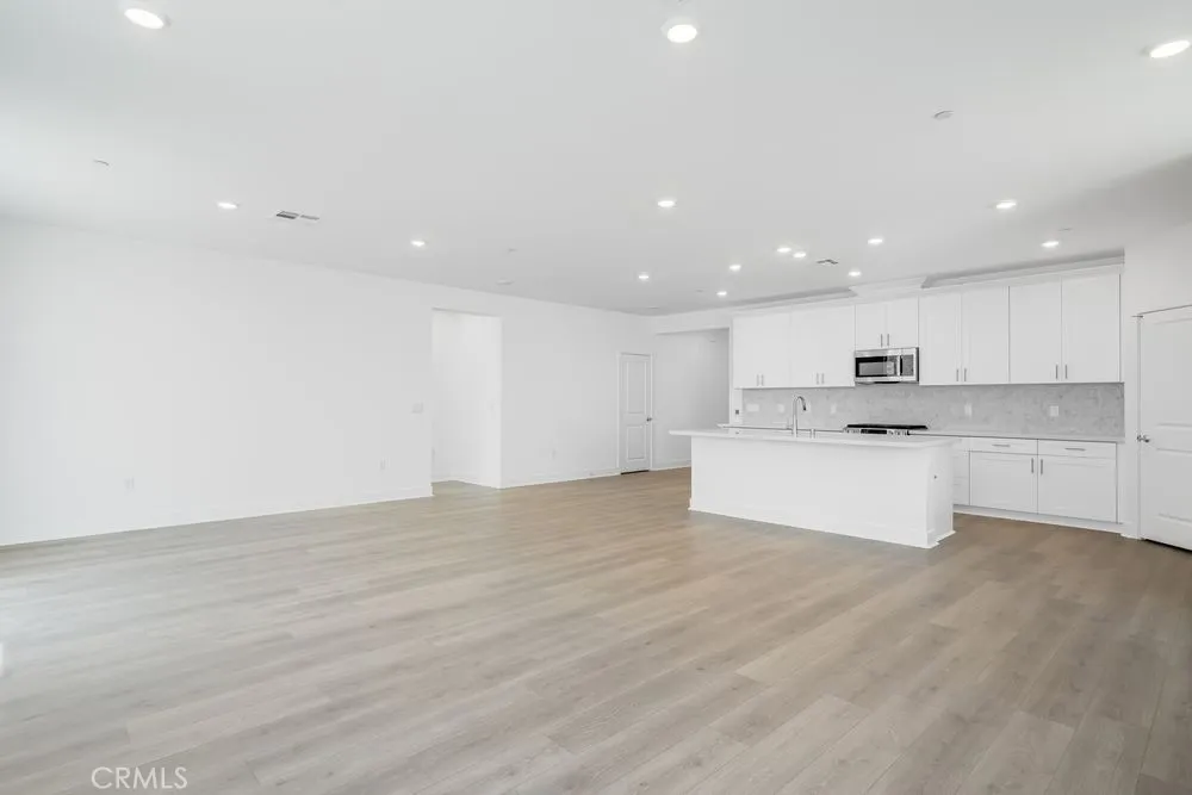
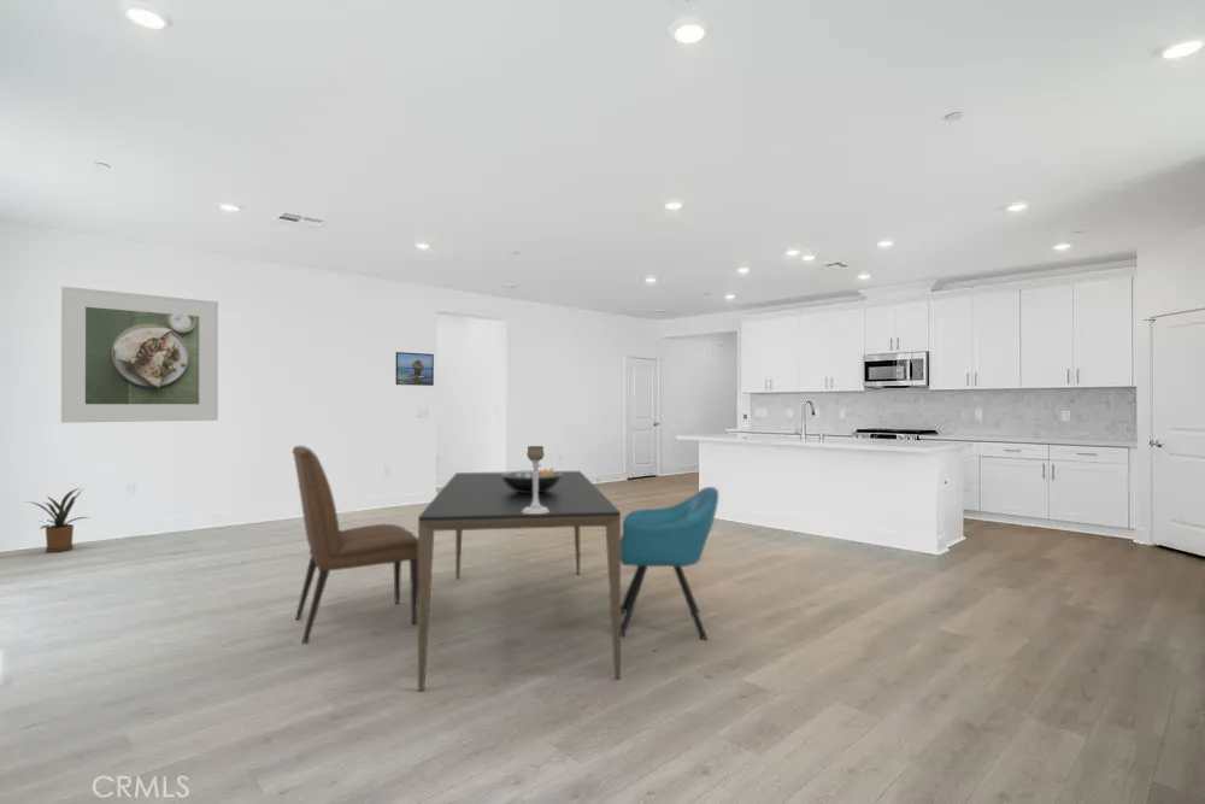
+ fruit bowl (531, 480)
+ chair (357, 533)
+ dining table (519, 528)
+ chair (668, 554)
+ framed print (415, 369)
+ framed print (145, 358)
+ house plant (57, 520)
+ candle holder (535, 479)
